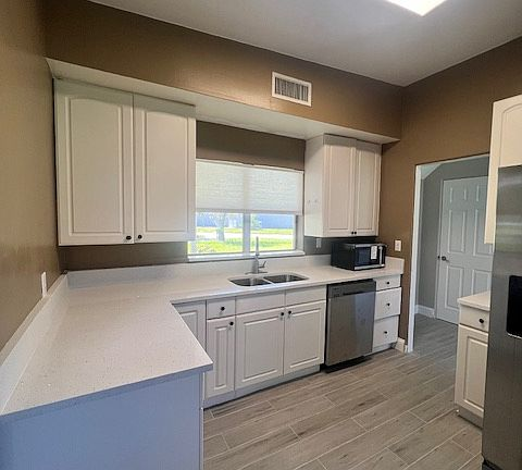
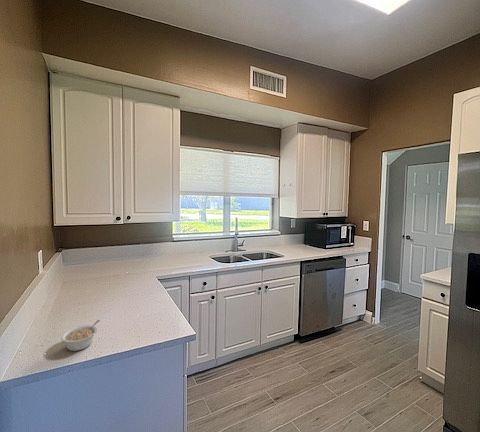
+ legume (80, 336)
